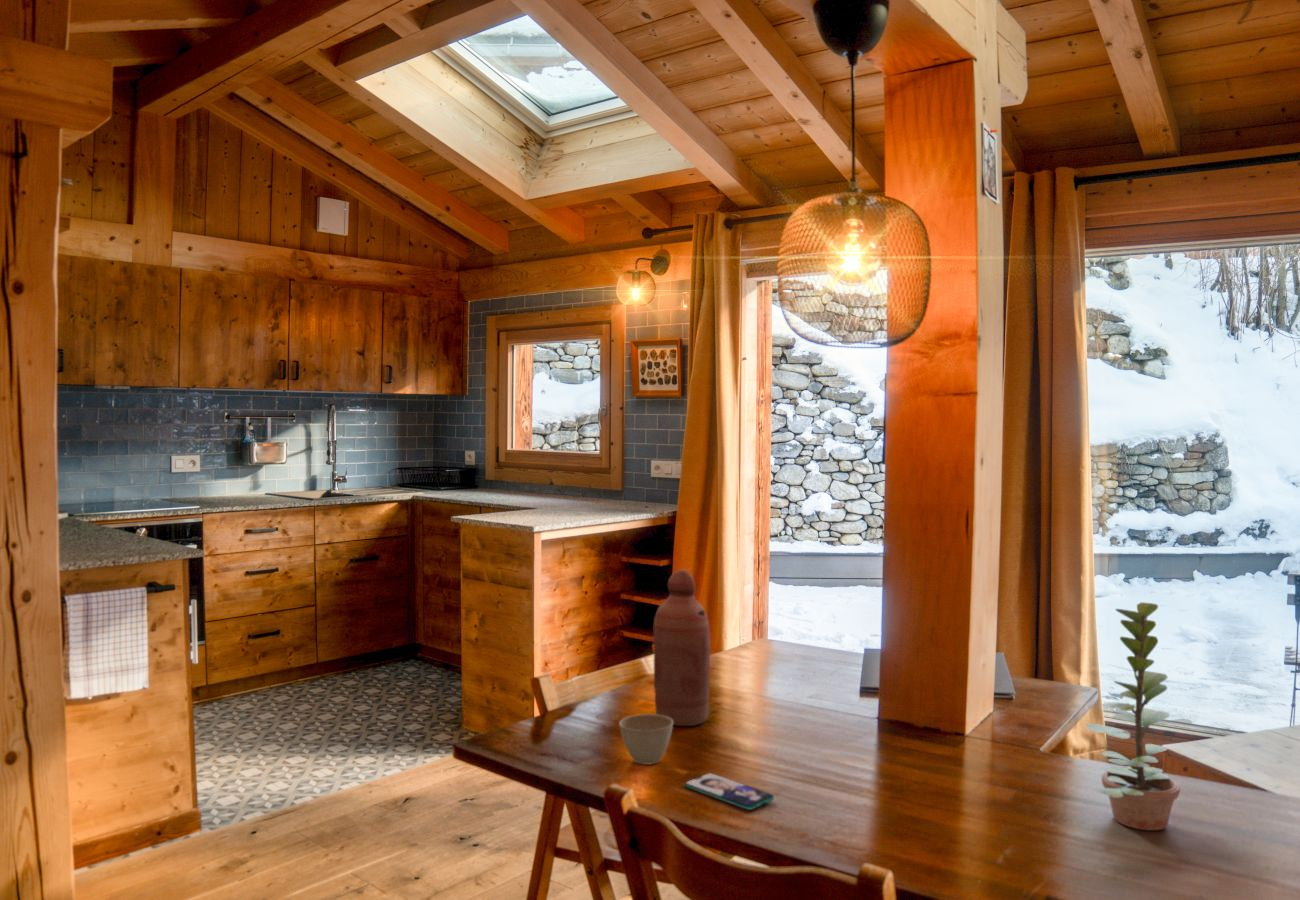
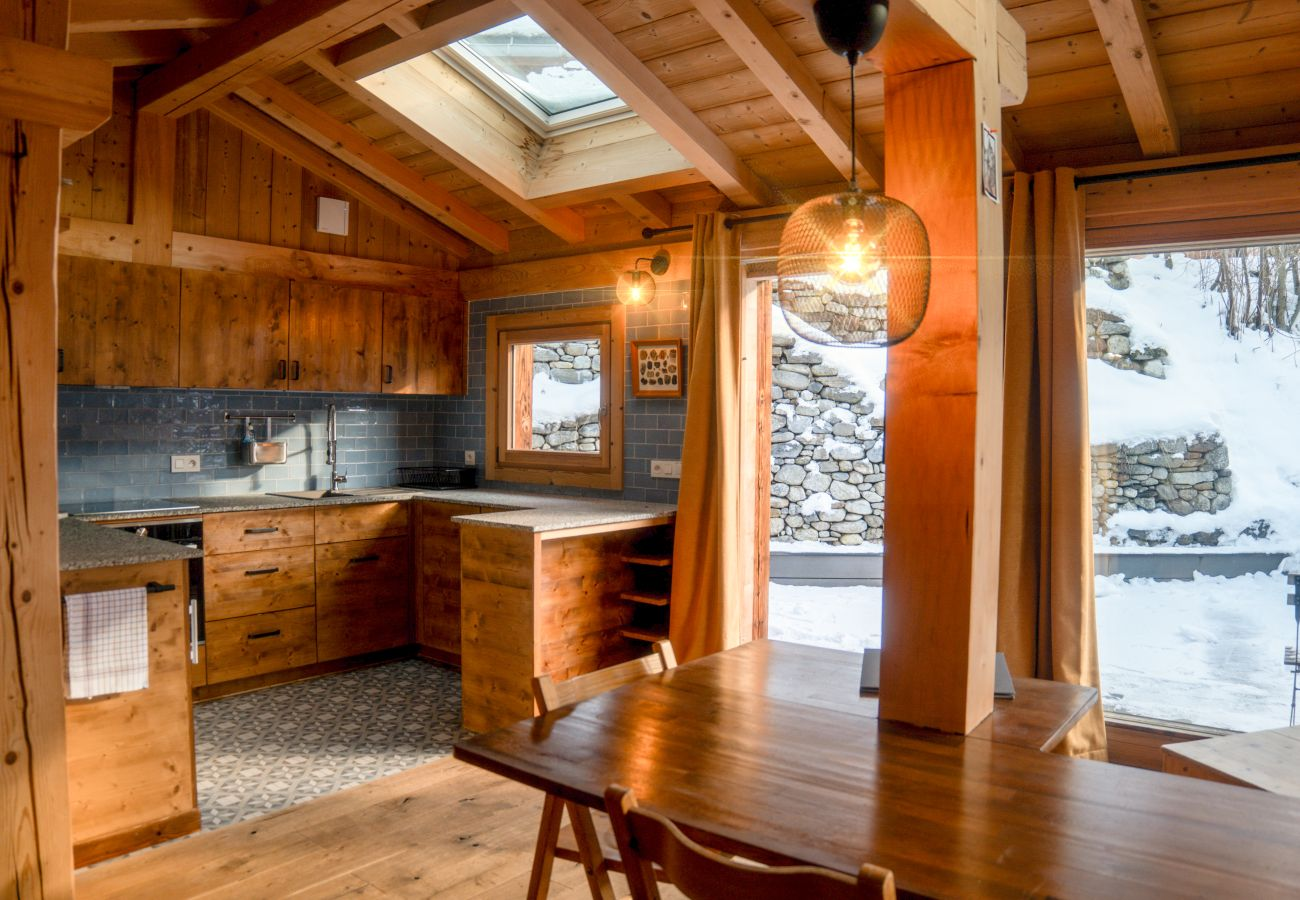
- plant (1133, 715)
- flower pot (646, 741)
- bottle (681, 644)
- smartphone (728, 790)
